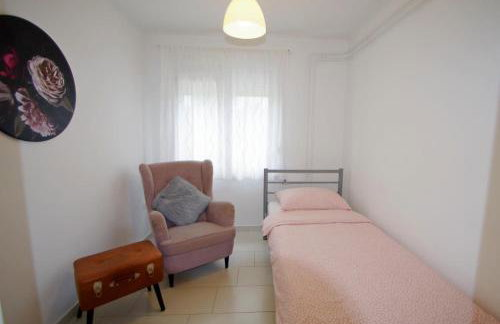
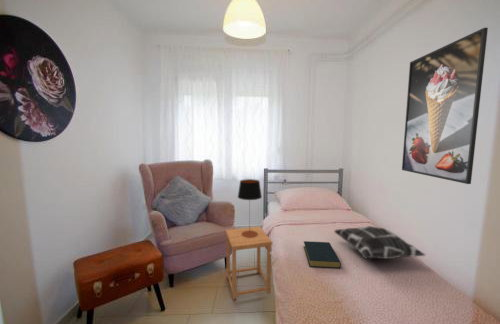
+ decorative pillow (375, 240)
+ hardback book (320, 253)
+ table lamp (249, 207)
+ side table (247, 268)
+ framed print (435, 113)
